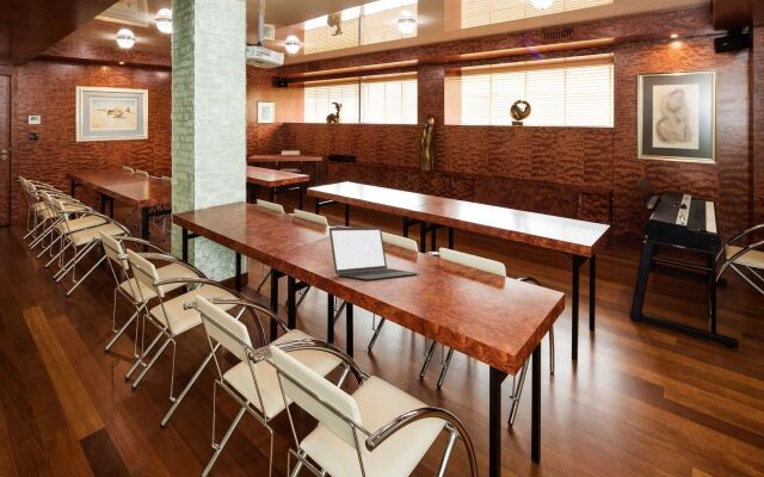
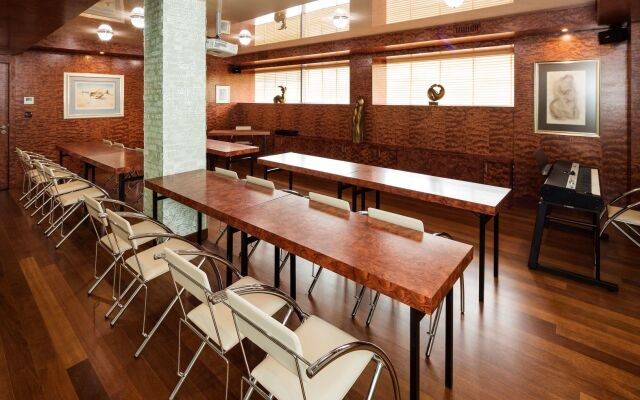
- laptop (374, 250)
